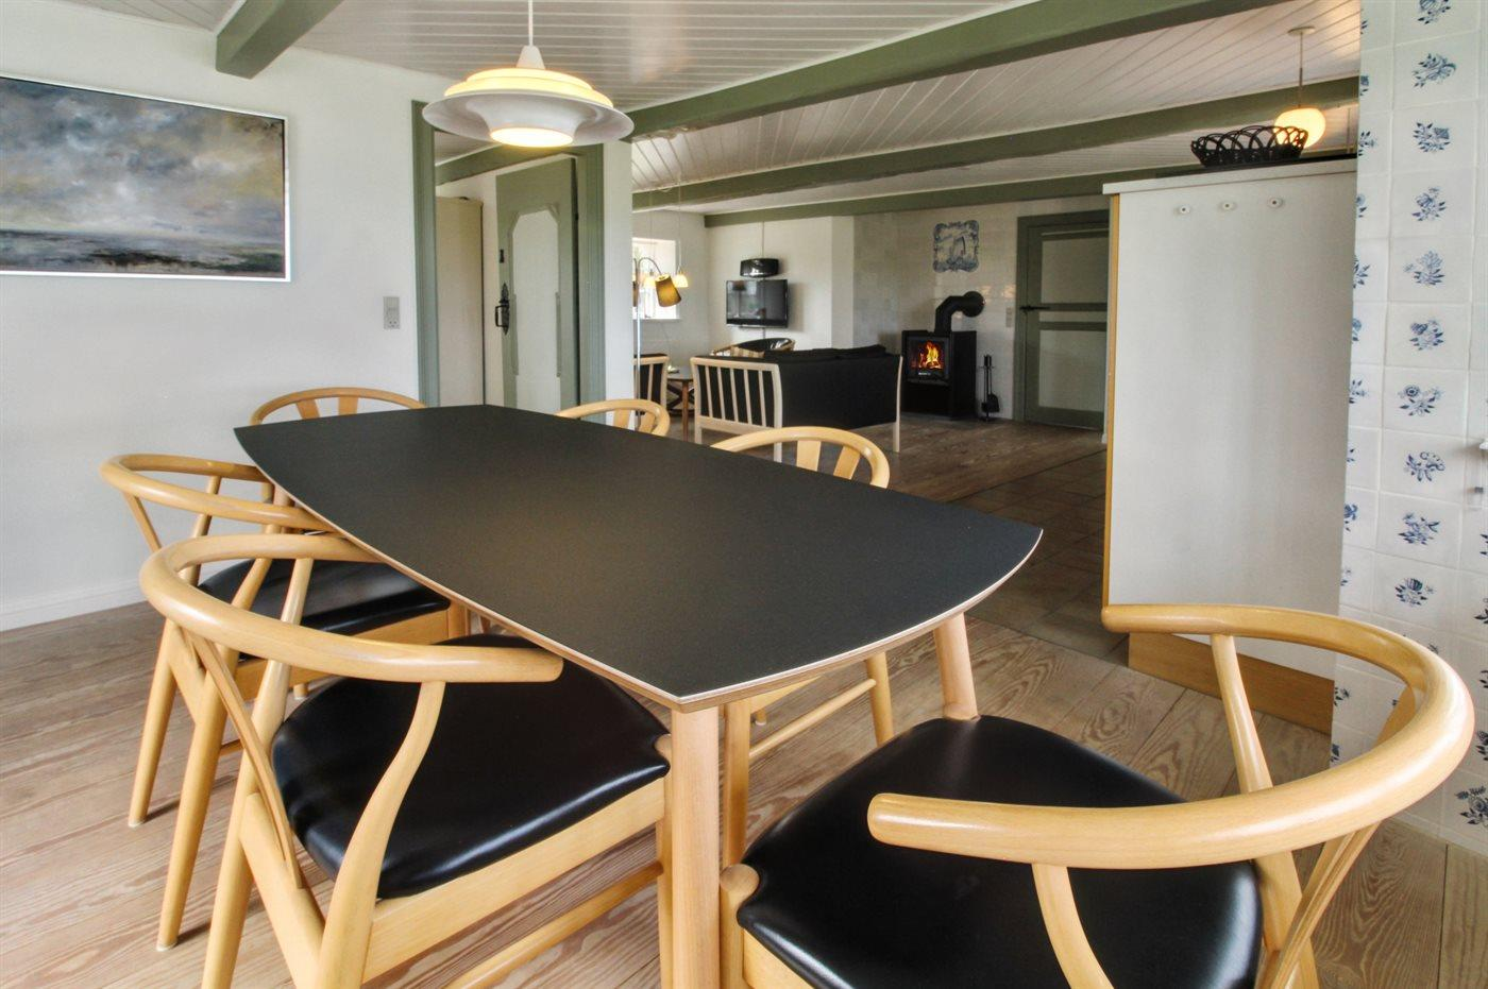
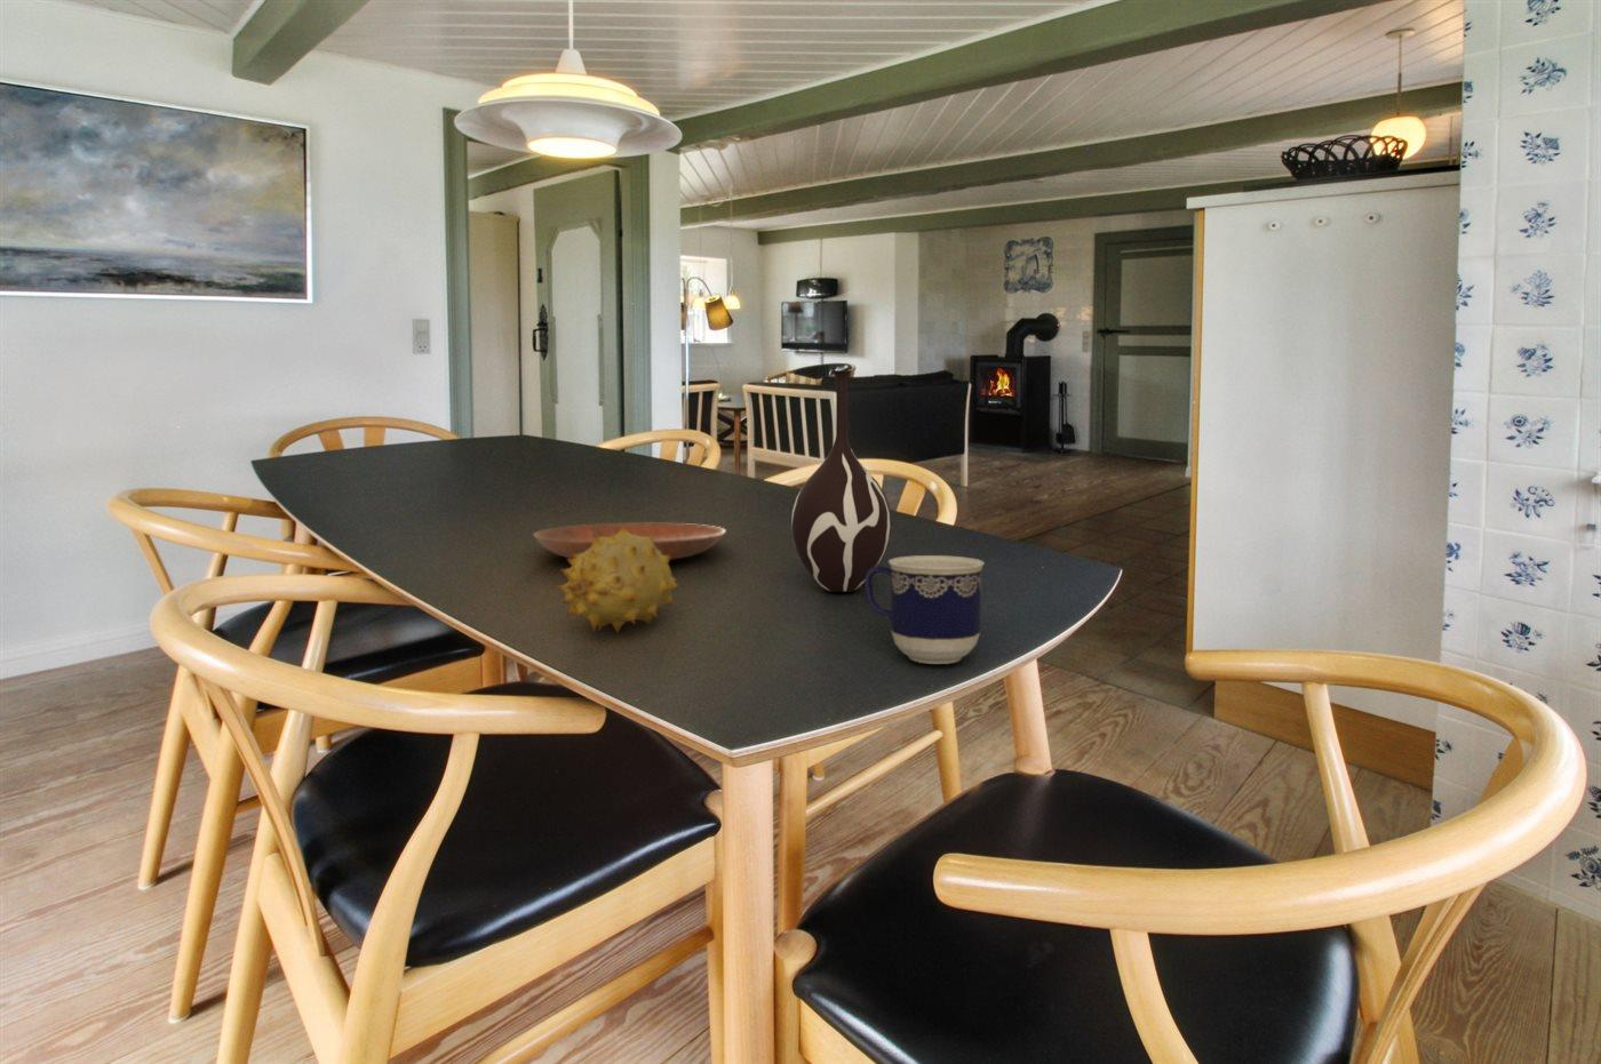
+ vase (841, 481)
+ bowl (631, 533)
+ cup (920, 608)
+ fruit (618, 578)
